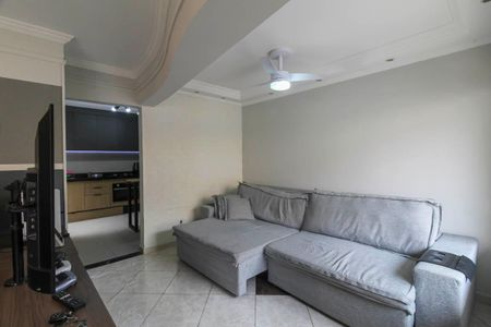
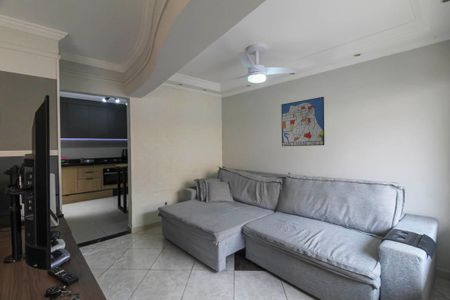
+ wall art (301, 123)
